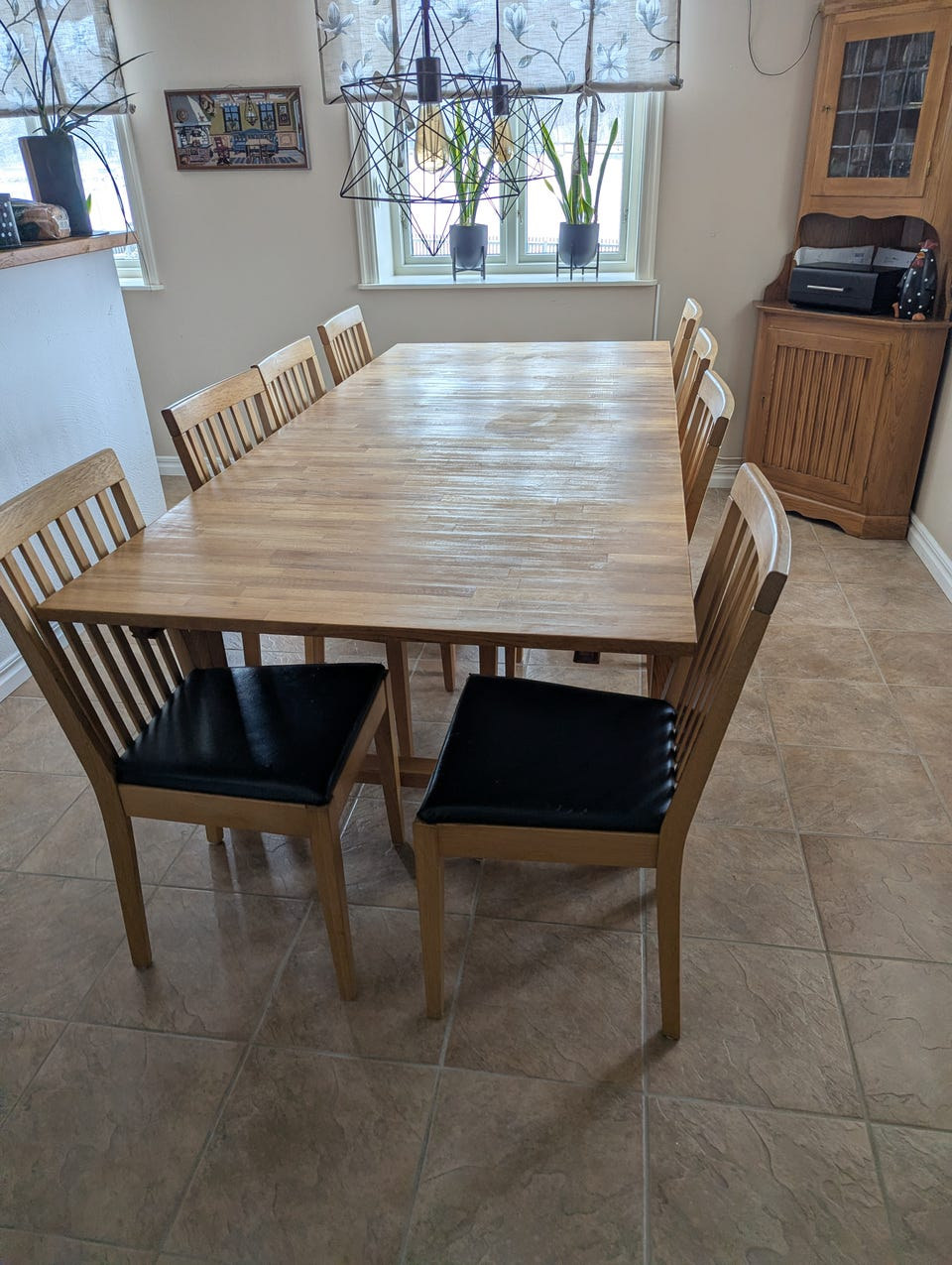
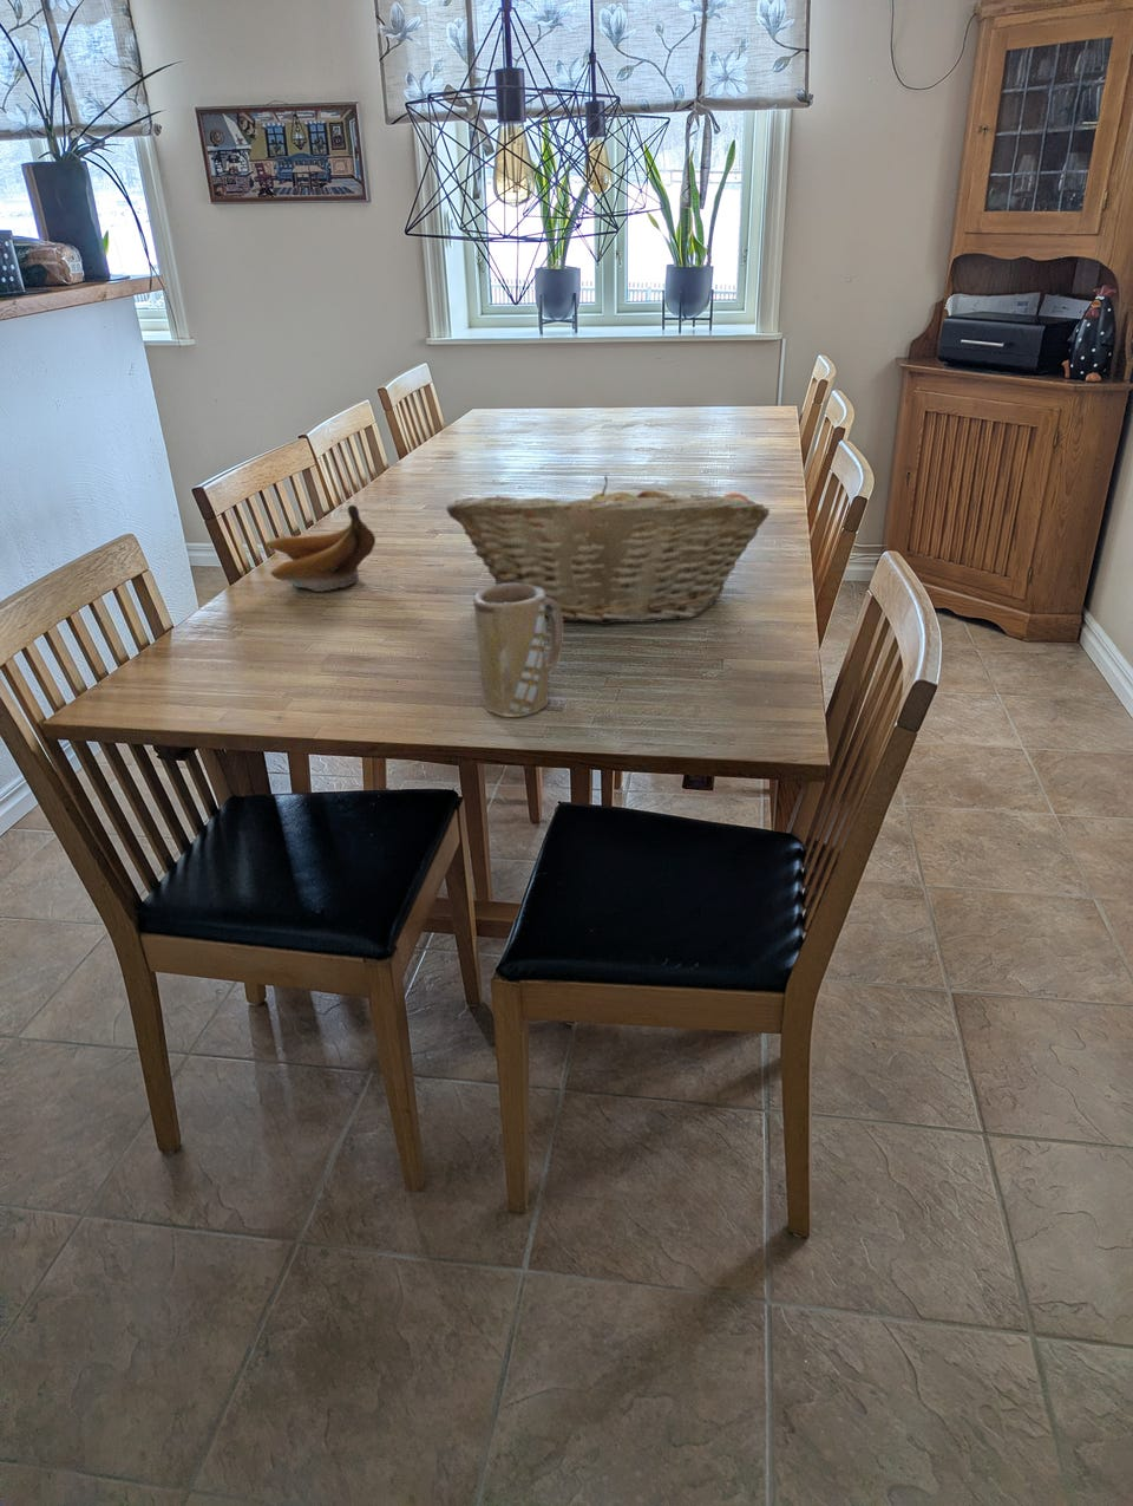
+ fruit basket (606, 535)
+ mug (517, 643)
+ banana (319, 543)
